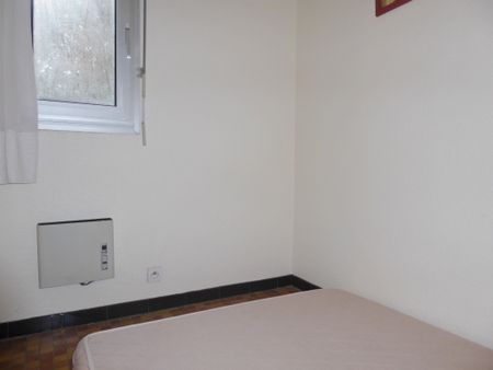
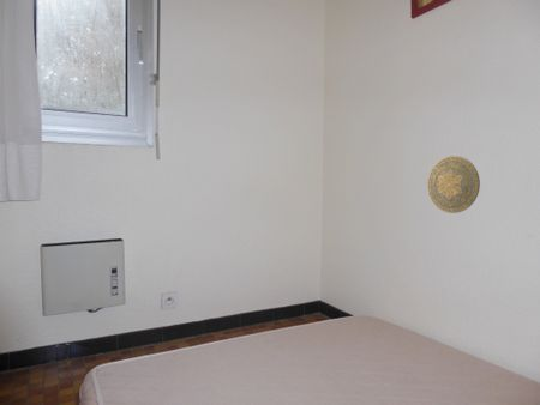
+ decorative plate (450, 185)
